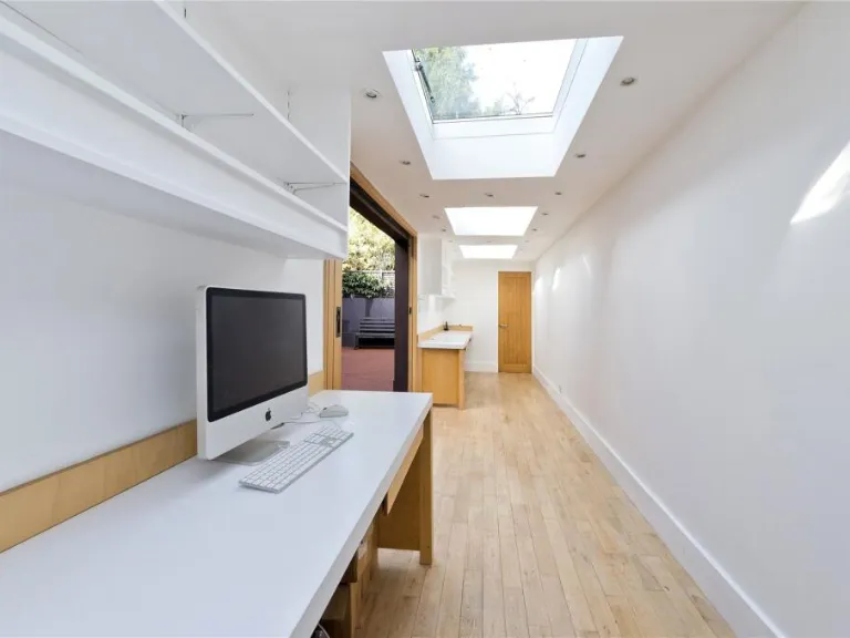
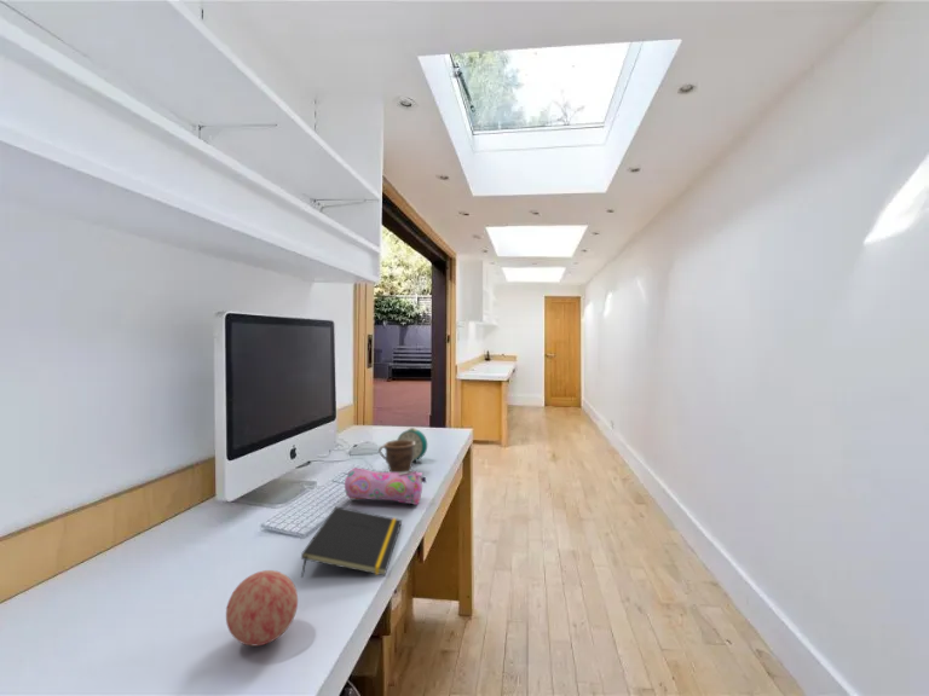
+ pencil case (385, 485)
+ alarm clock (415, 443)
+ notepad (357, 536)
+ mug (397, 458)
+ decorative ball (262, 607)
